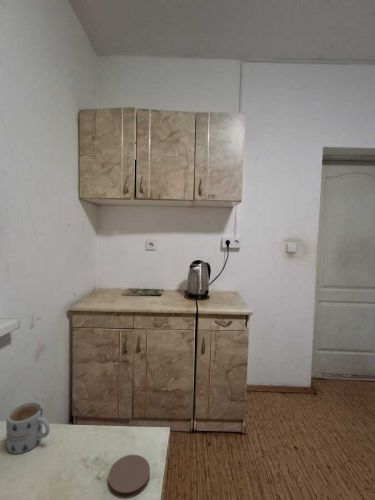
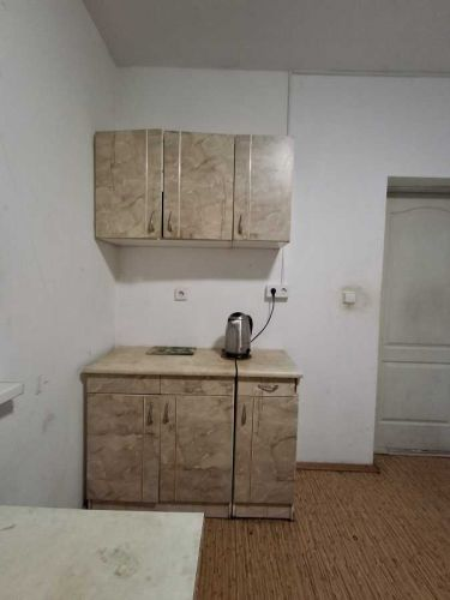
- mug (30, 427)
- coaster (129, 474)
